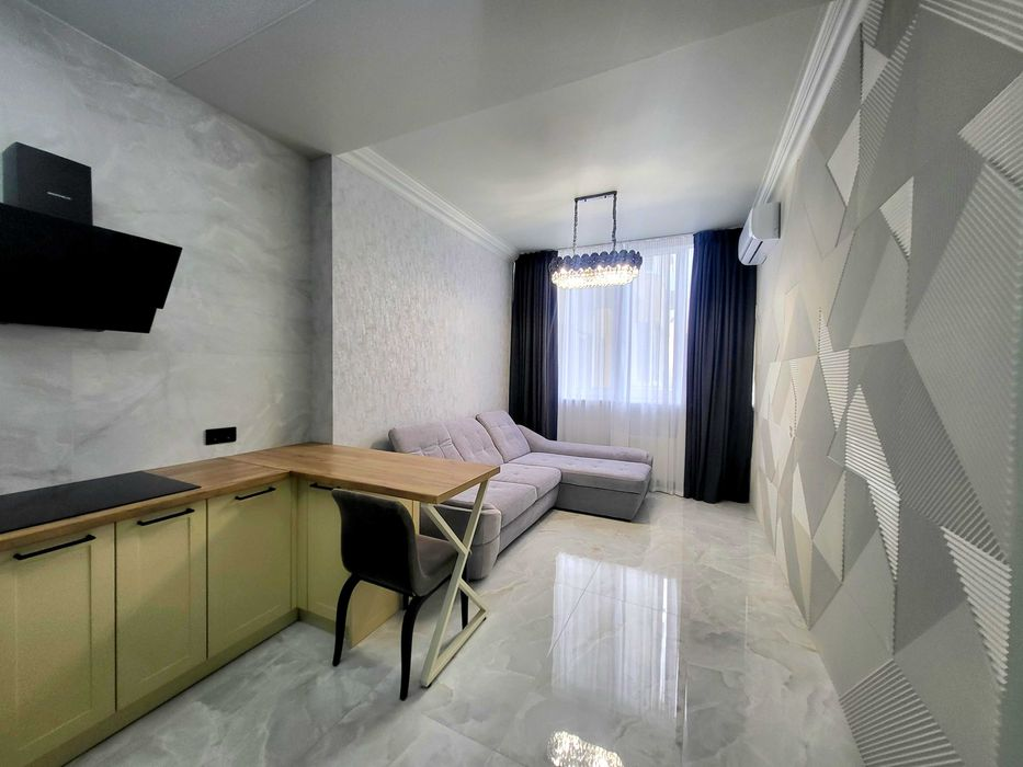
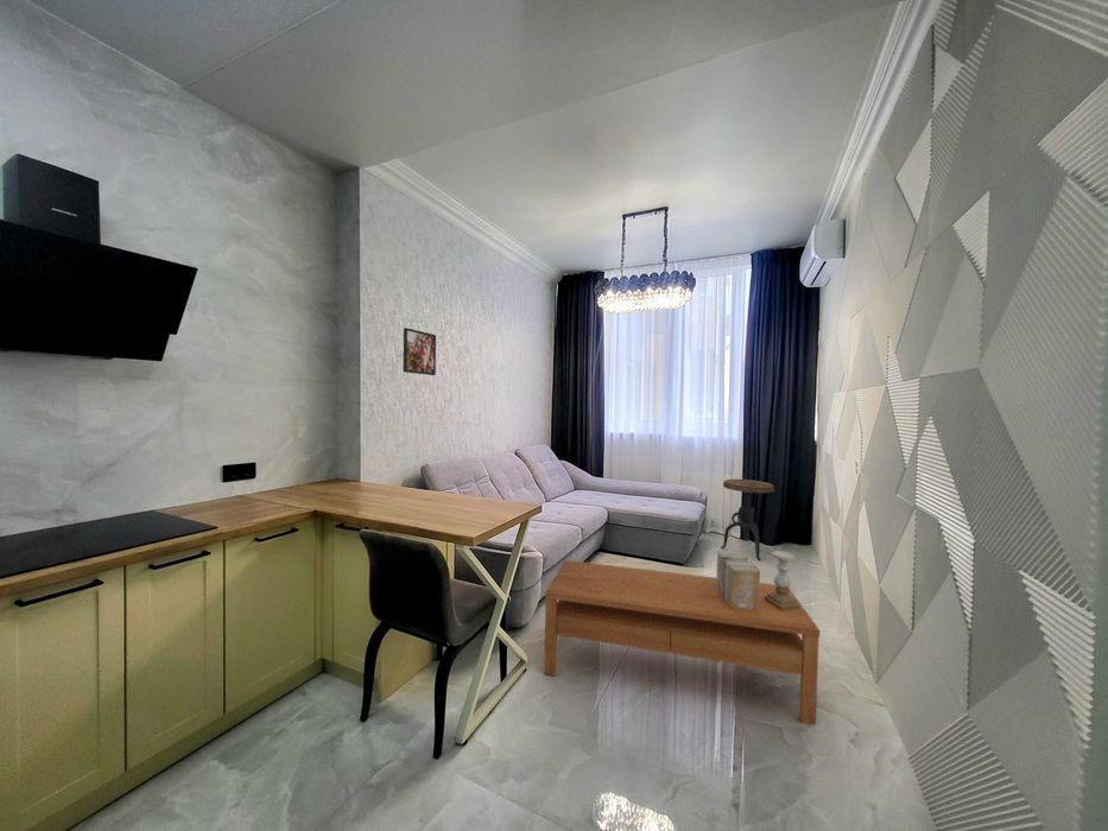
+ books (737, 578)
+ side table (747, 518)
+ candle holder (783, 578)
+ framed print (419, 353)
+ coffee table (669, 628)
